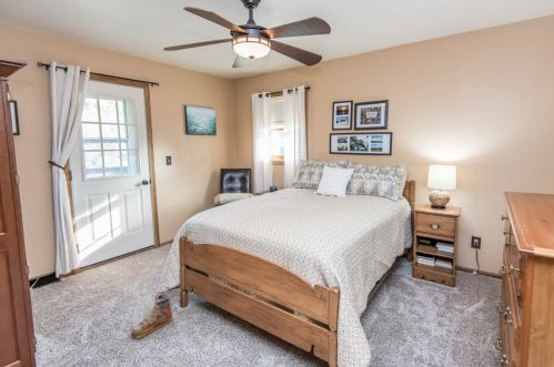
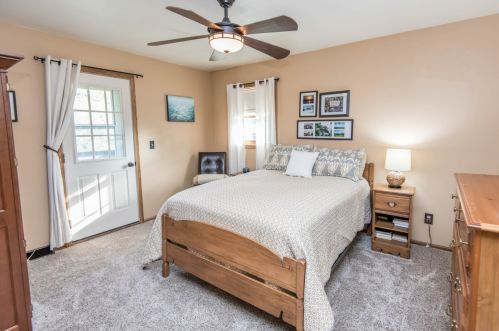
- shoe (151, 313)
